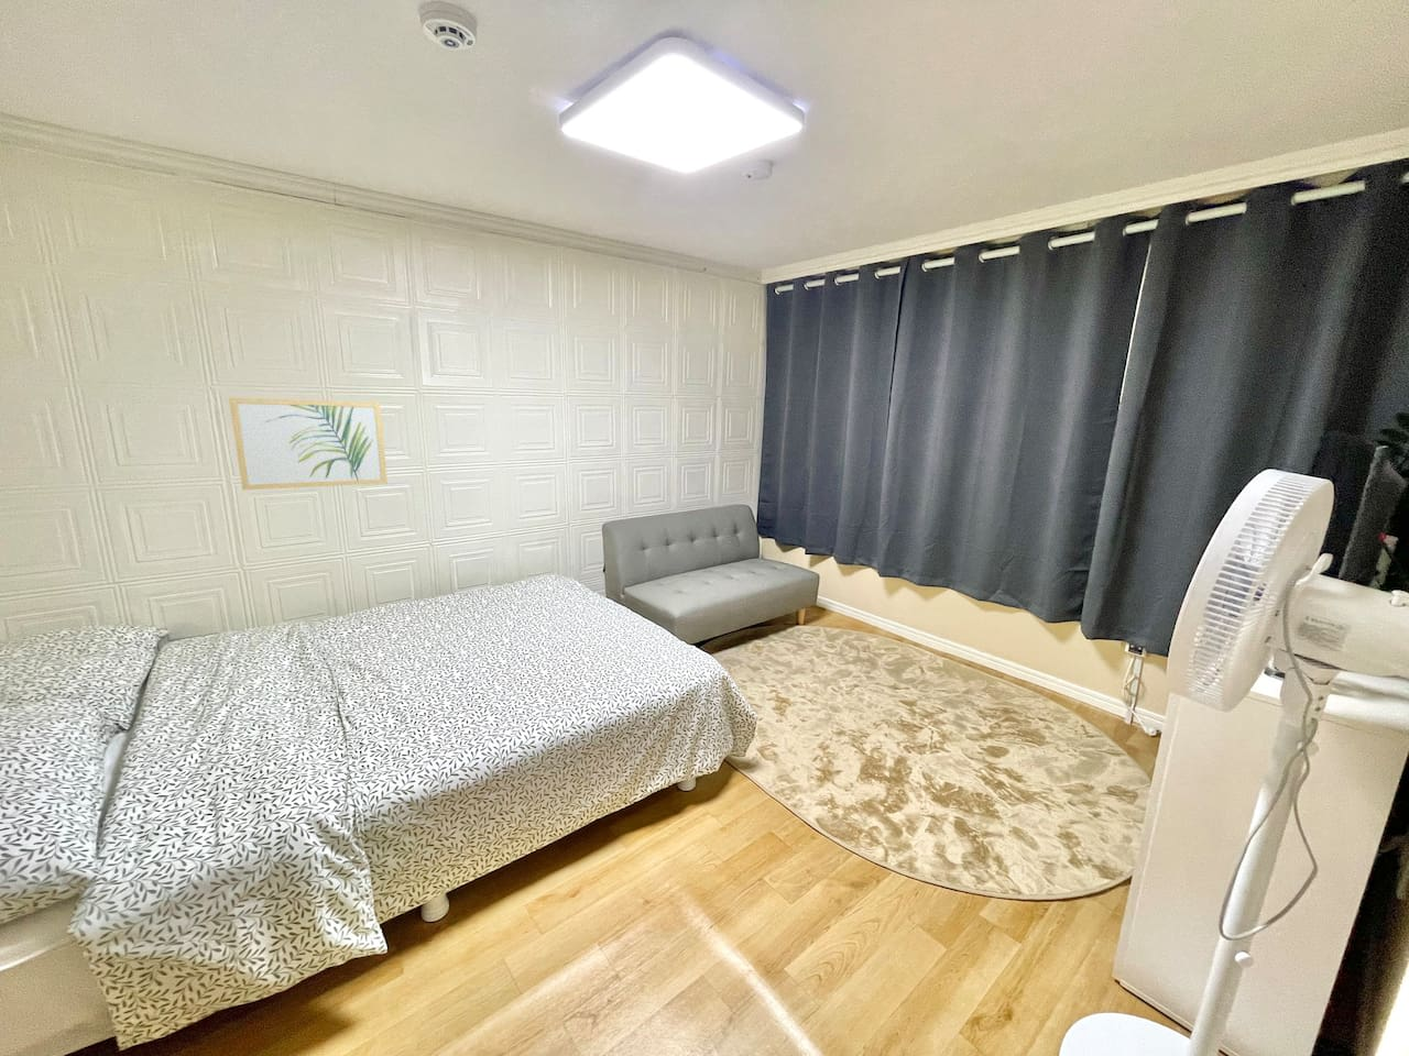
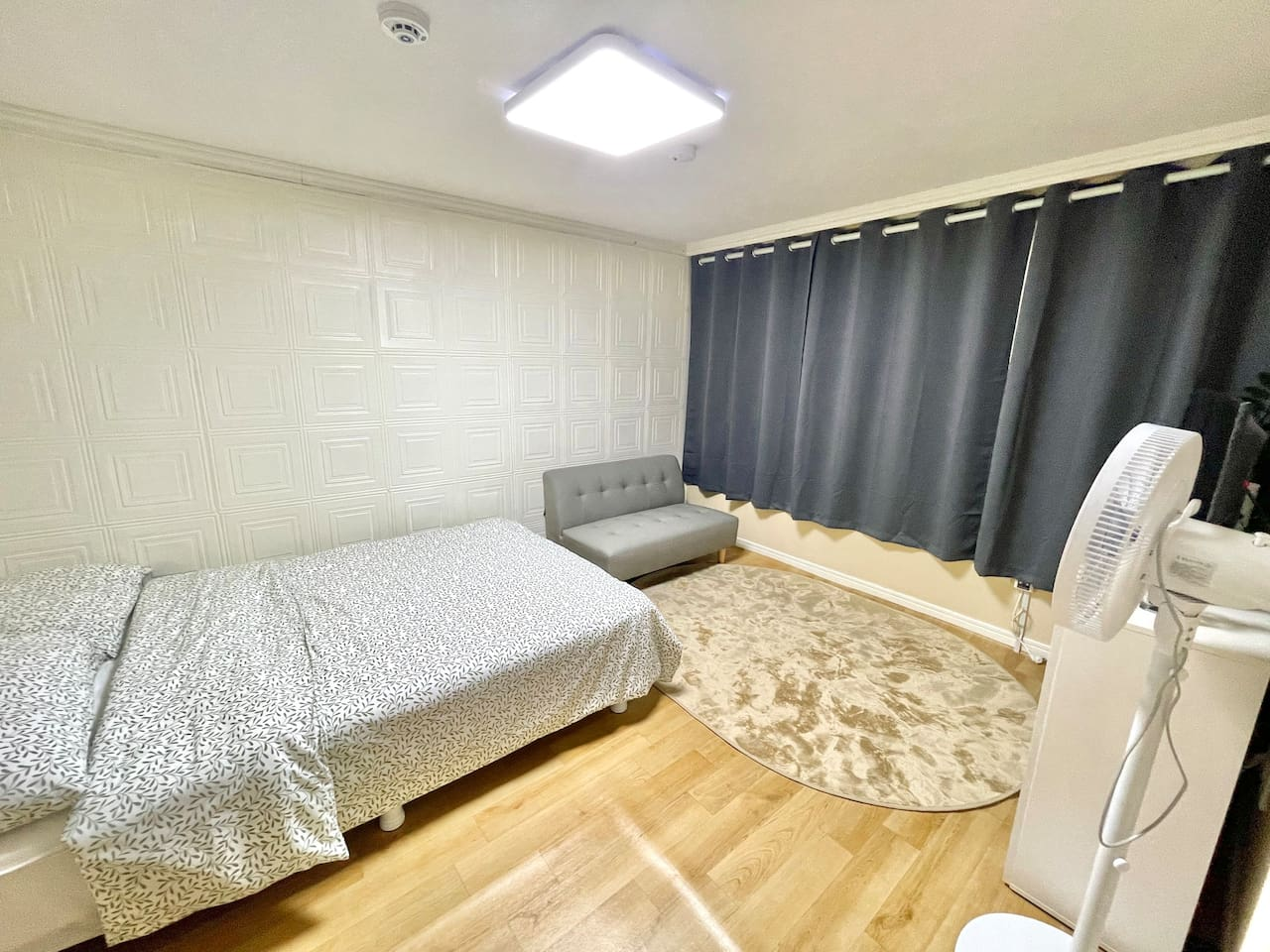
- wall art (314, 444)
